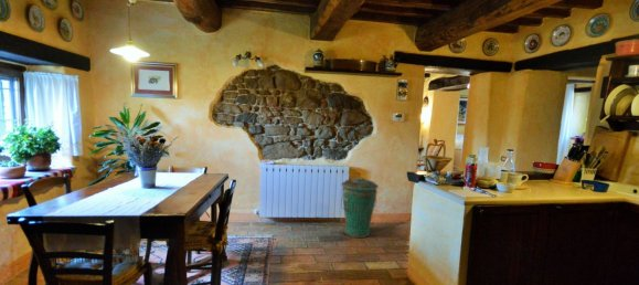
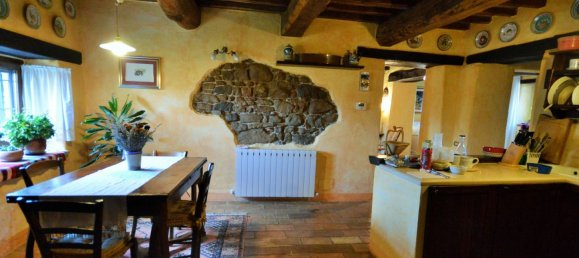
- trash can (359, 204)
